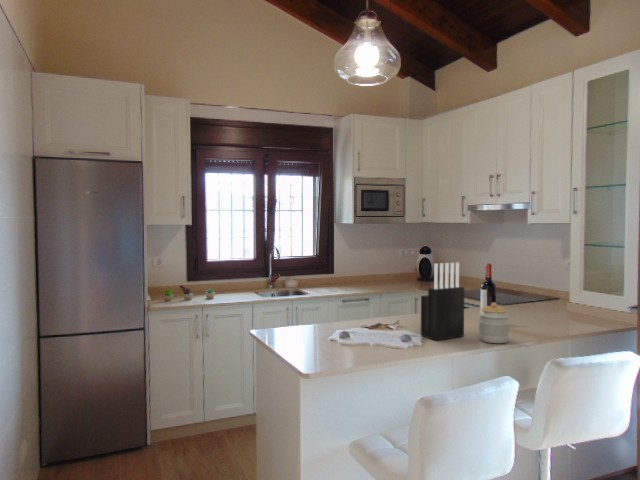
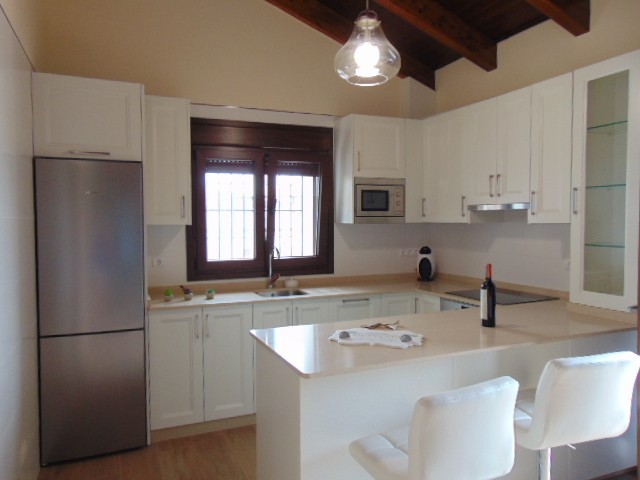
- knife block (440, 299)
- jar (493, 321)
